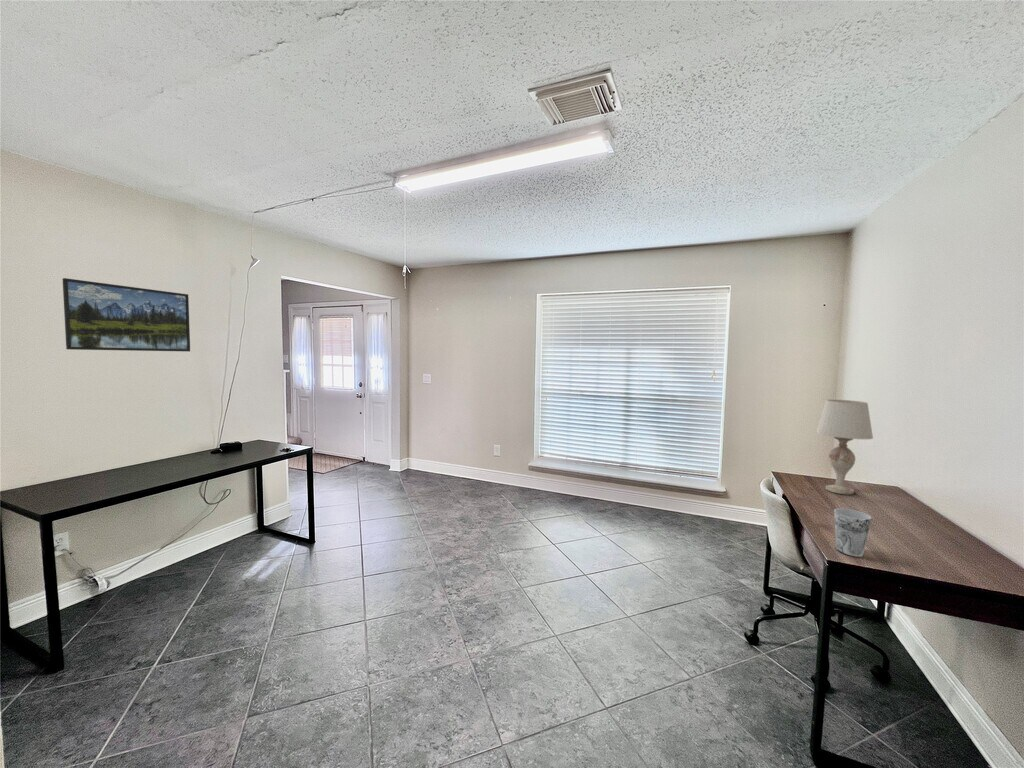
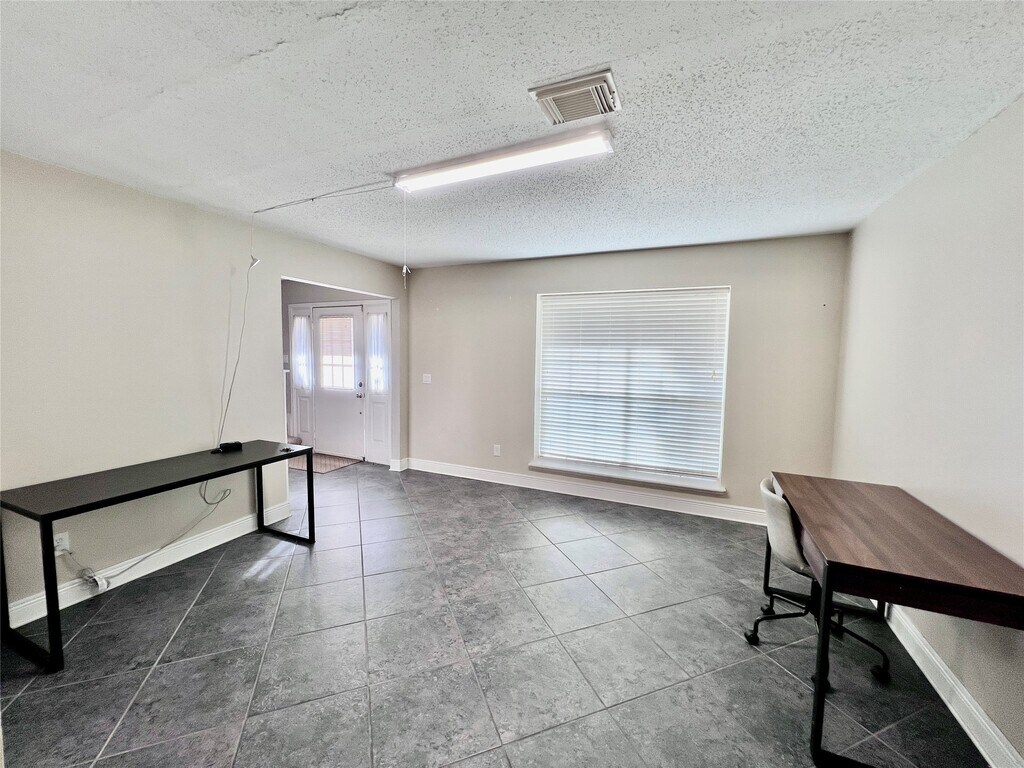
- table lamp (842, 446)
- cup (850, 532)
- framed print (133, 319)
